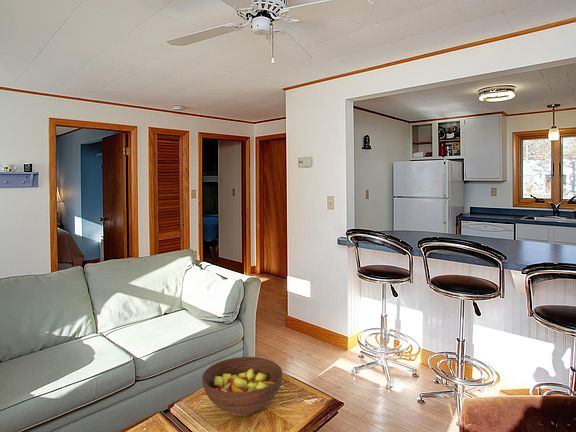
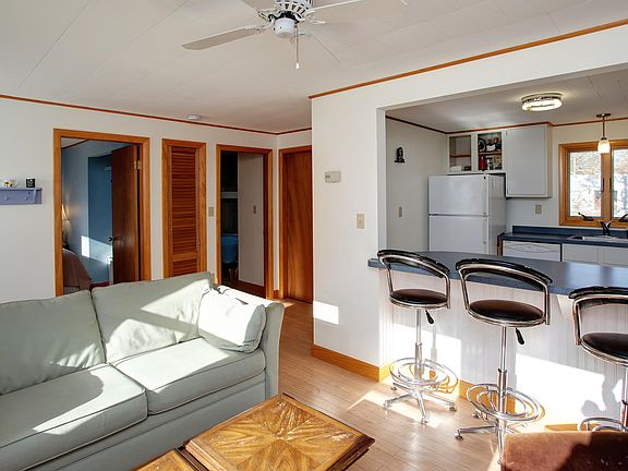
- fruit bowl (243, 390)
